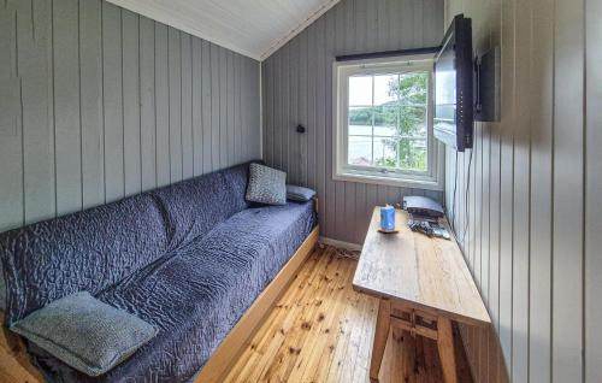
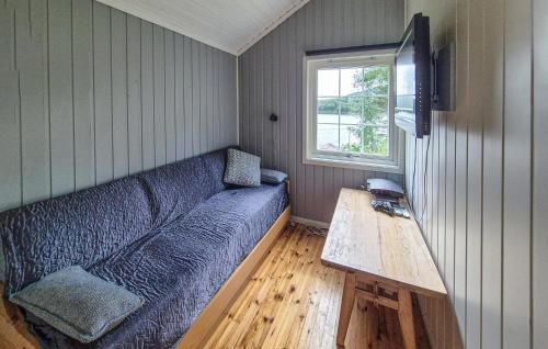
- candle (388, 217)
